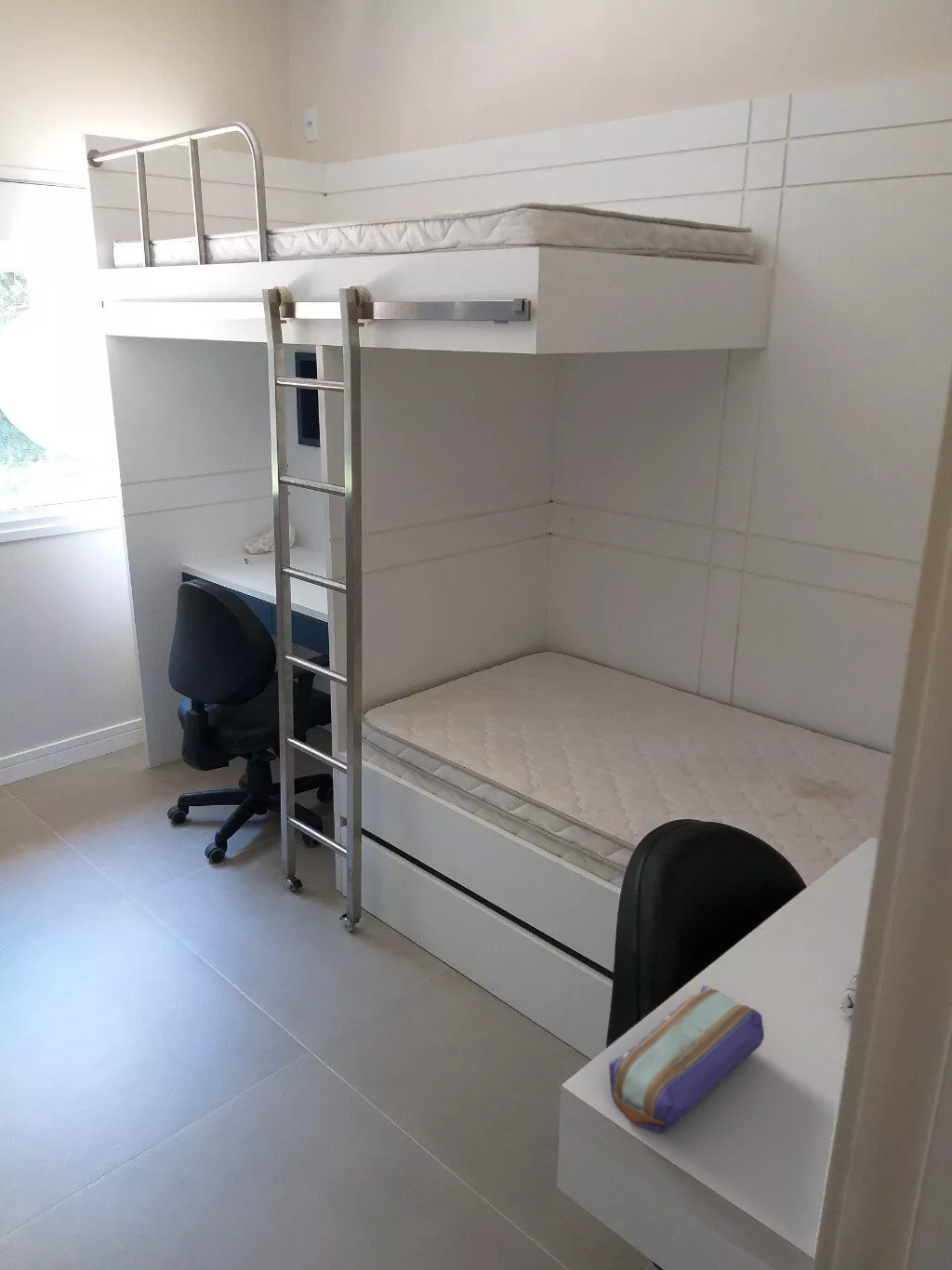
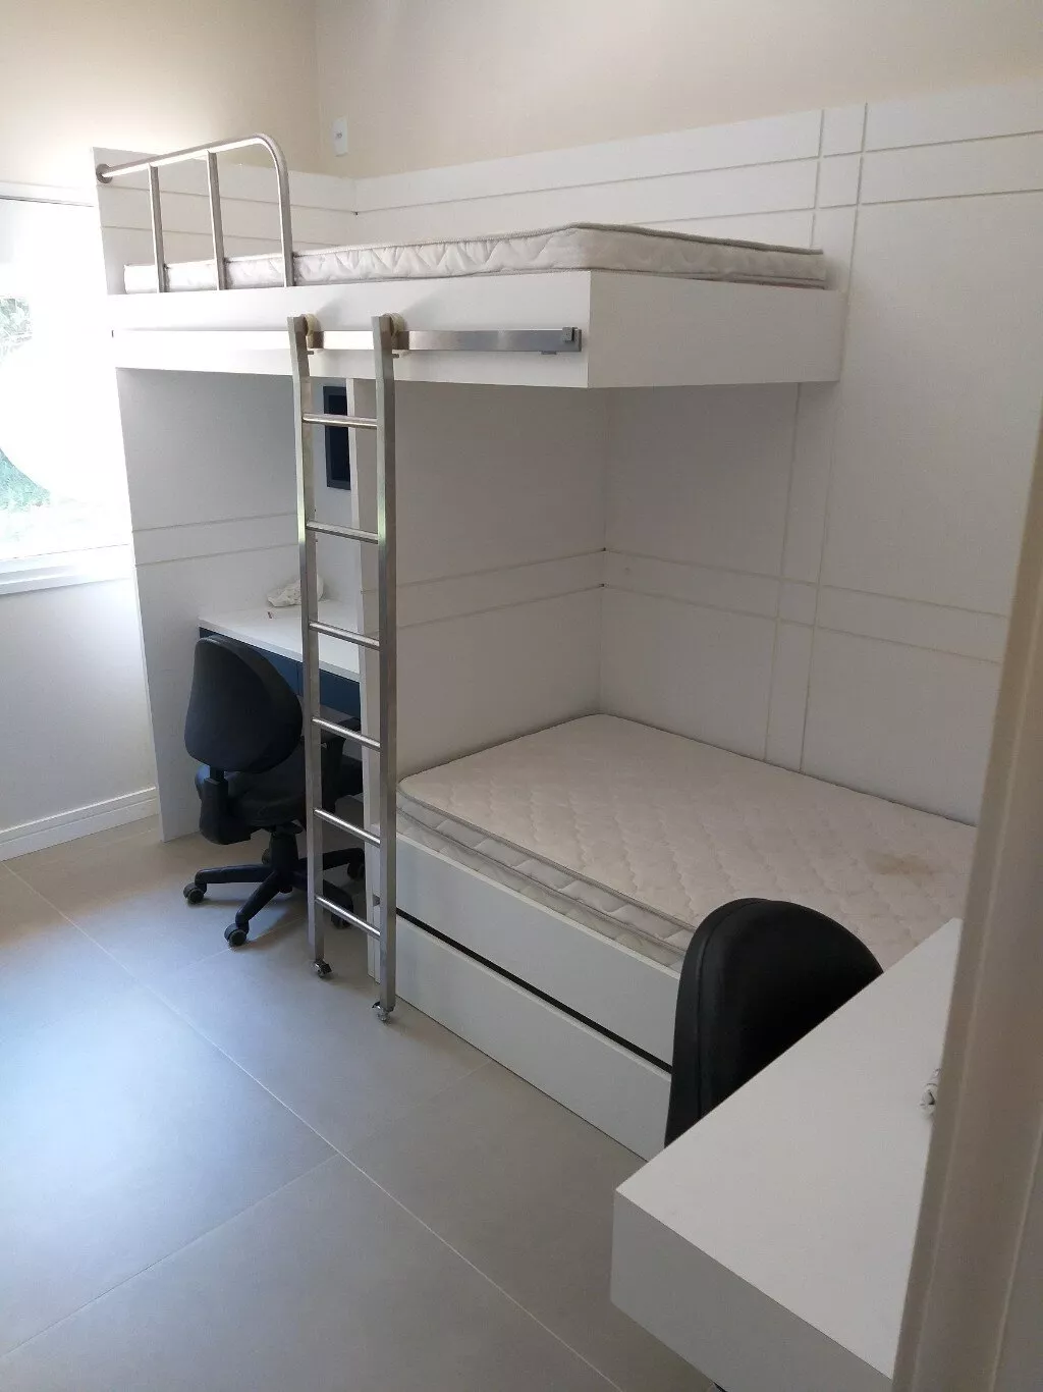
- pencil case (690, 1053)
